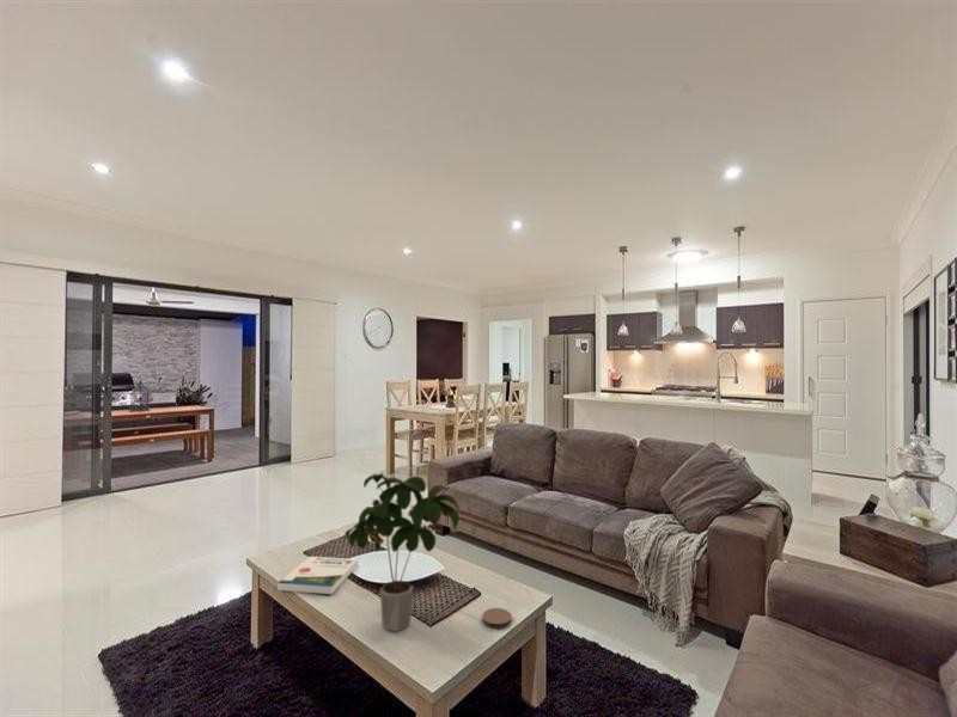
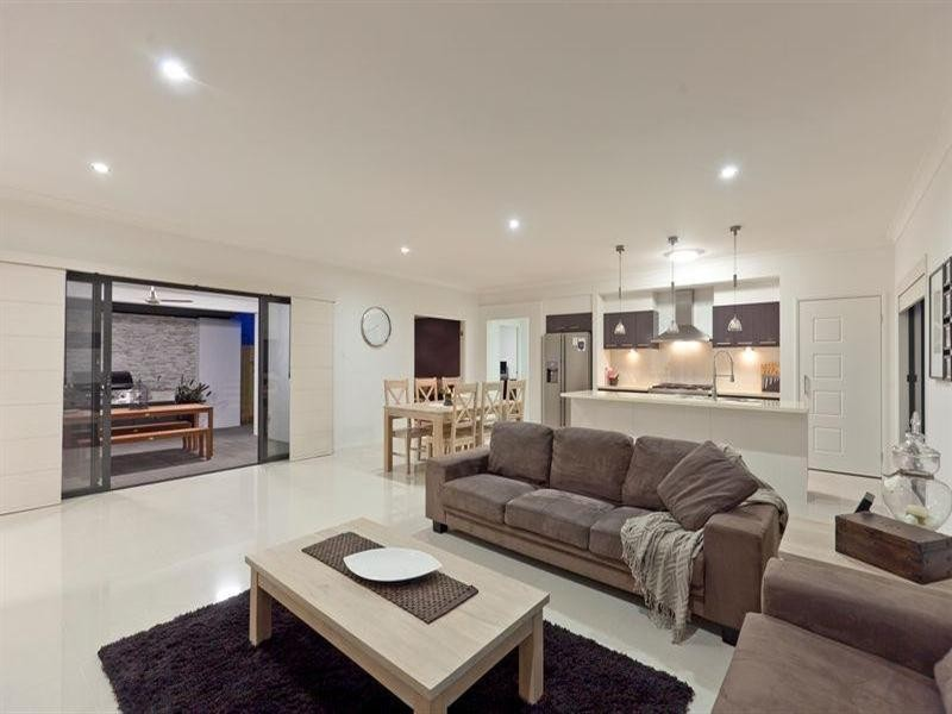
- potted plant (397, 546)
- coaster (496, 617)
- book (319, 574)
